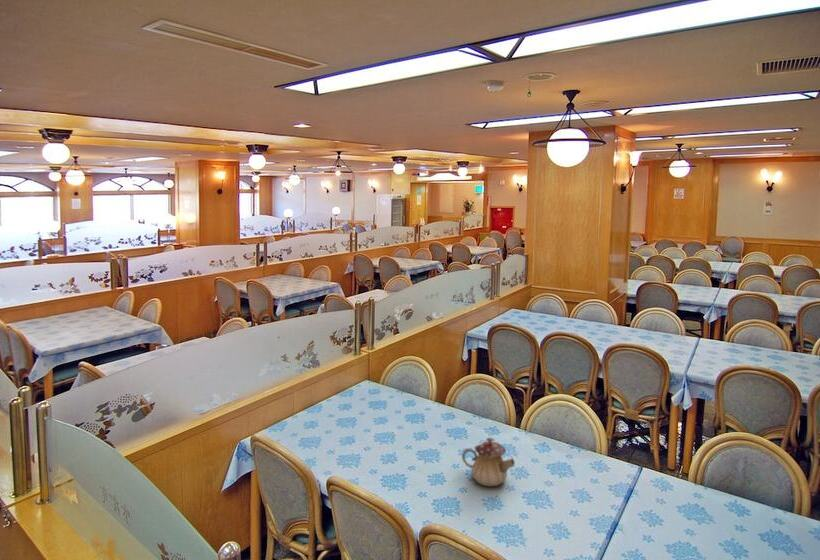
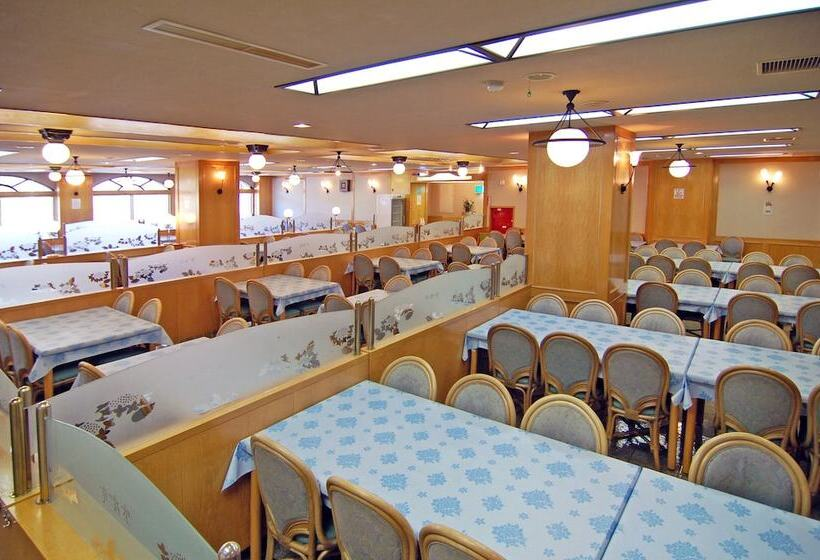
- teapot (487, 457)
